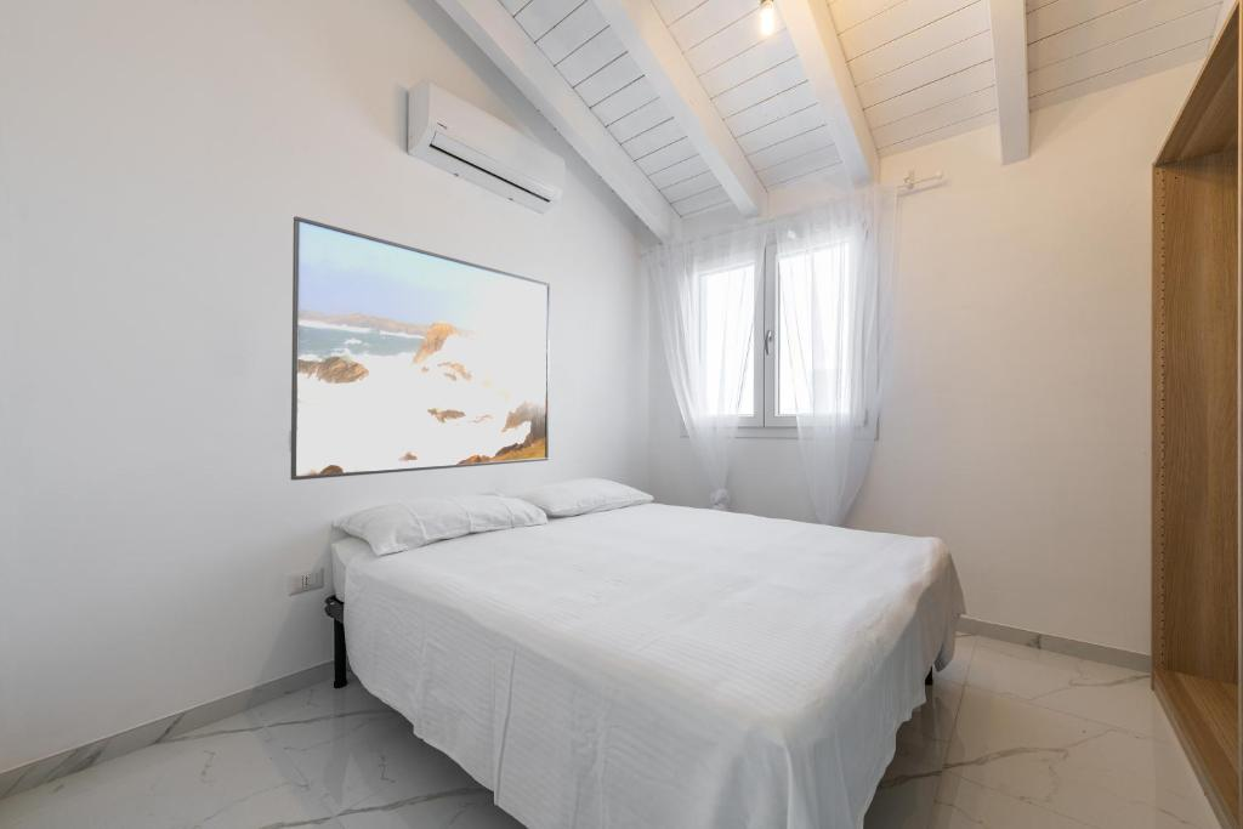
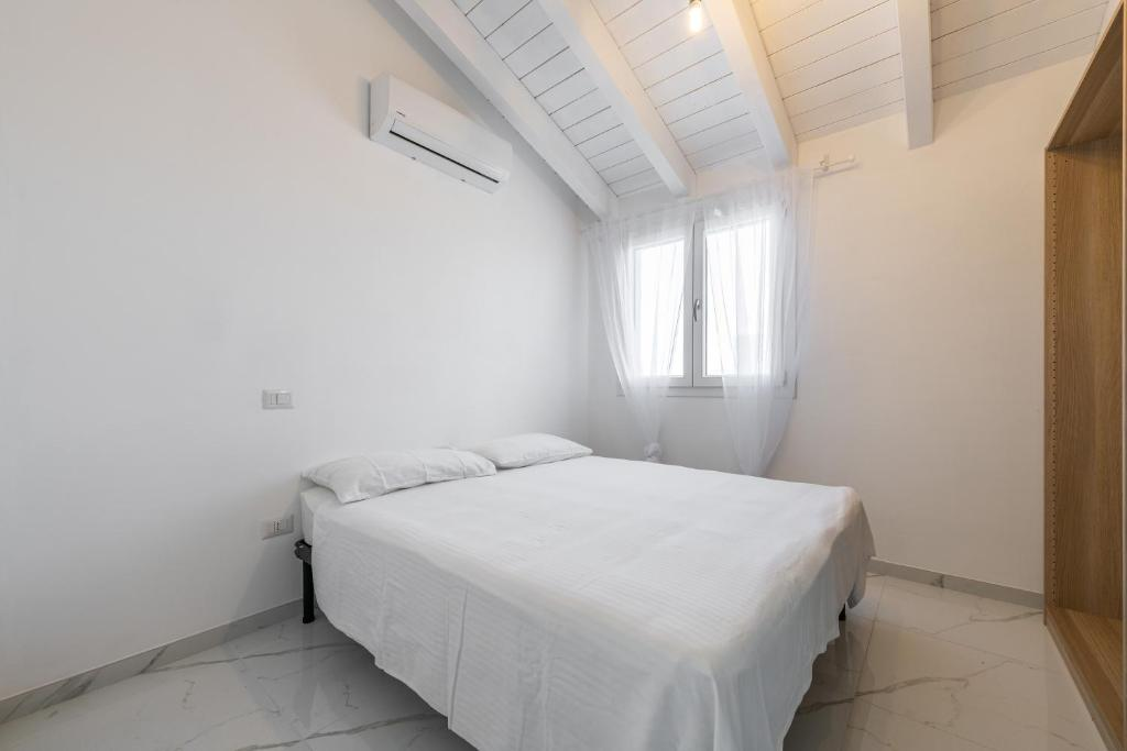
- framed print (445, 362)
